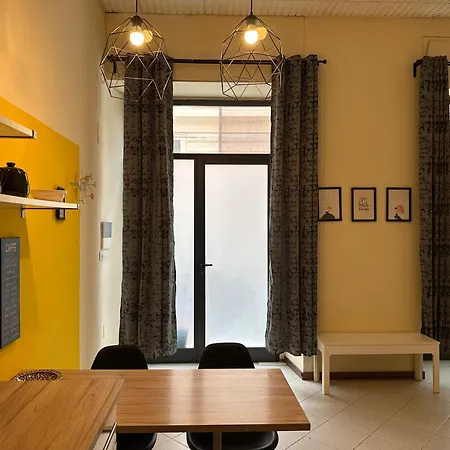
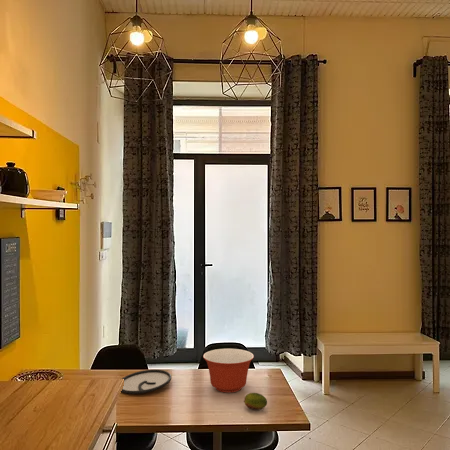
+ mixing bowl (228, 371)
+ fruit (255, 401)
+ plate (144, 380)
